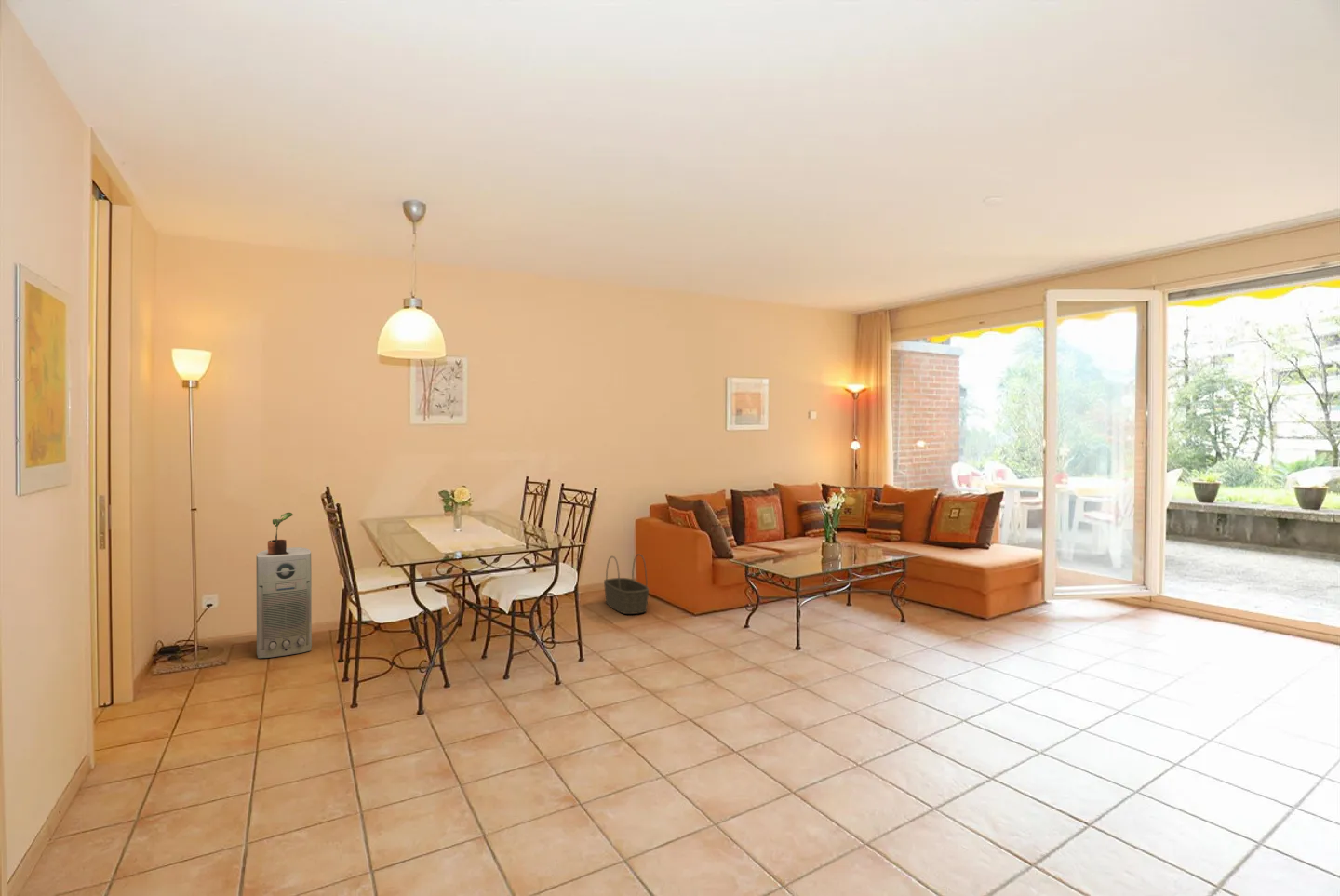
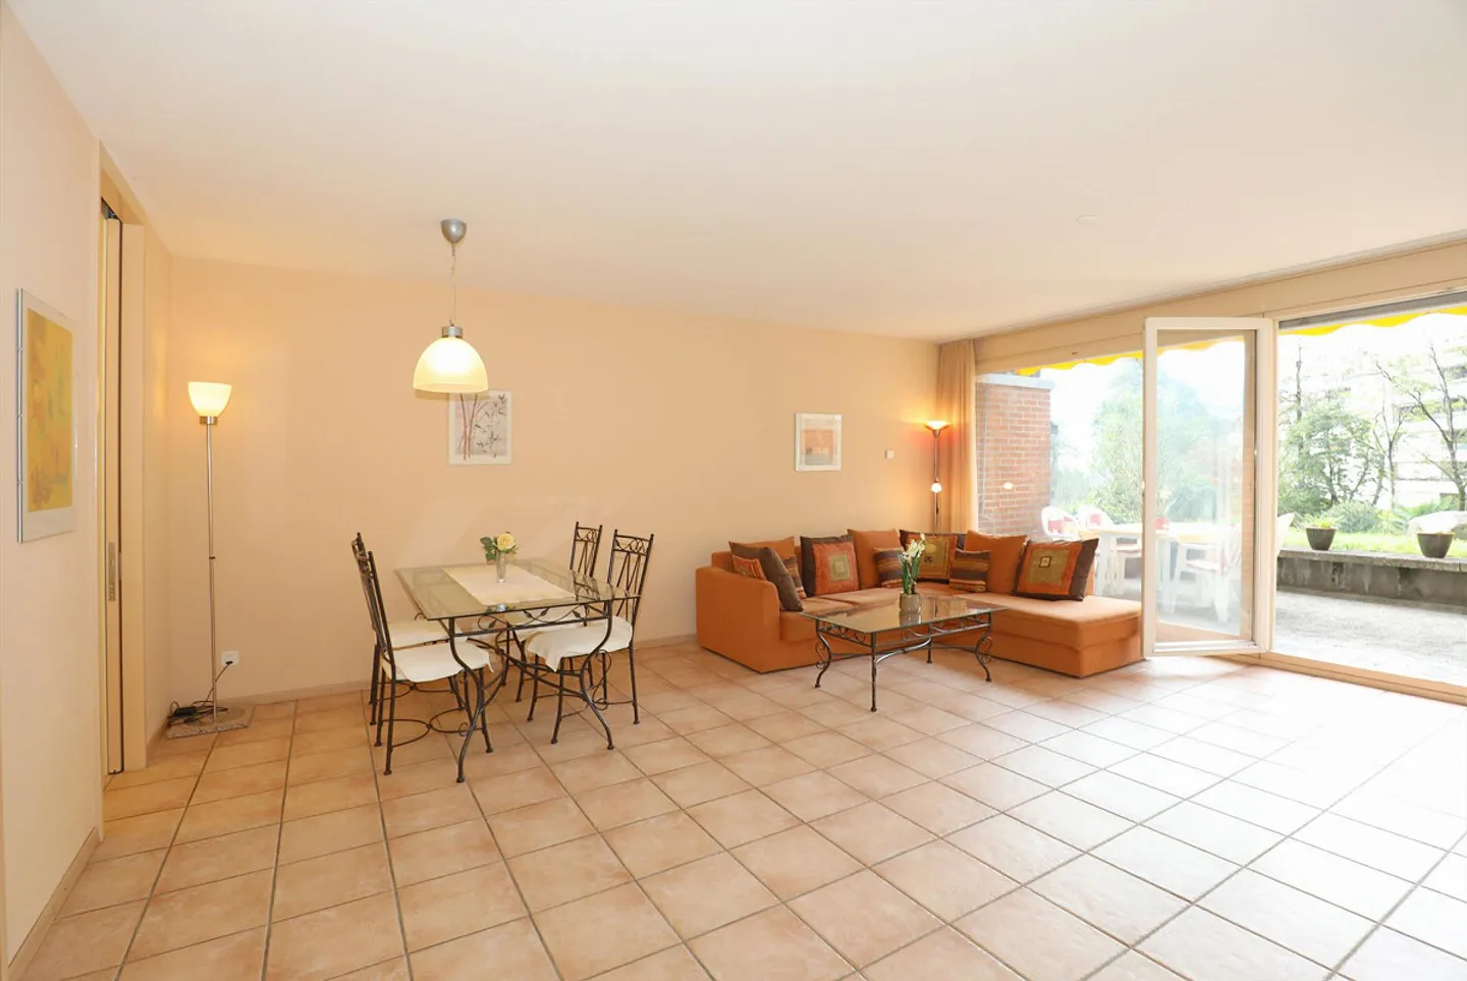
- potted plant (276, 532)
- air purifier (284, 599)
- basket (625, 581)
